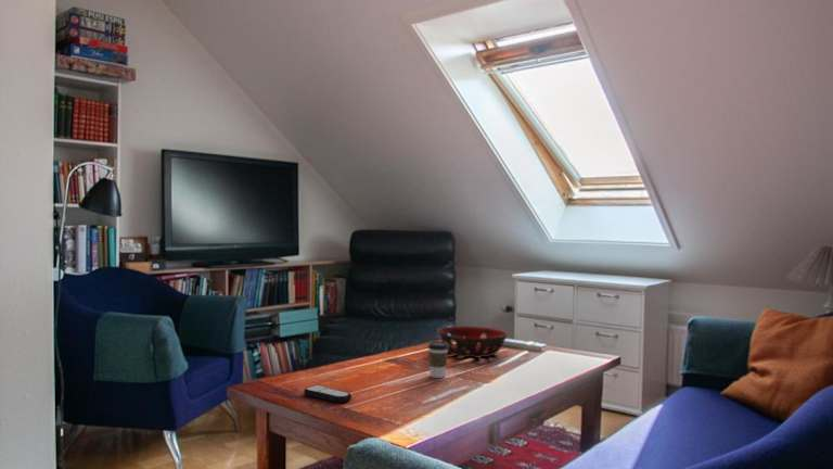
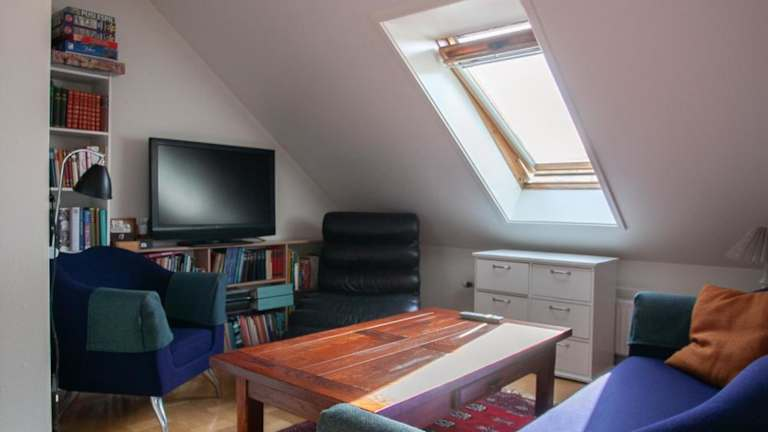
- decorative bowl (472, 342)
- coffee cup (437, 359)
- remote control (328, 393)
